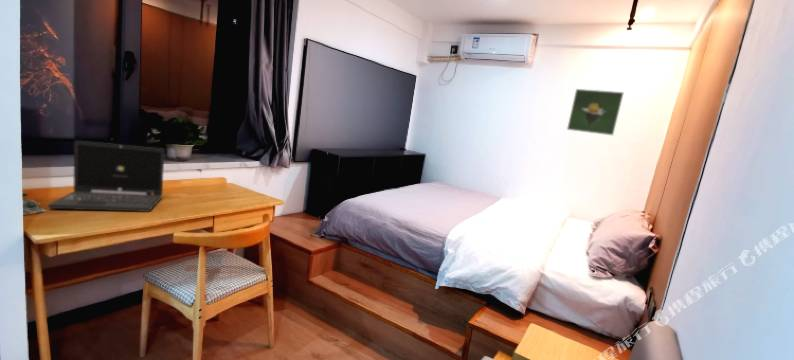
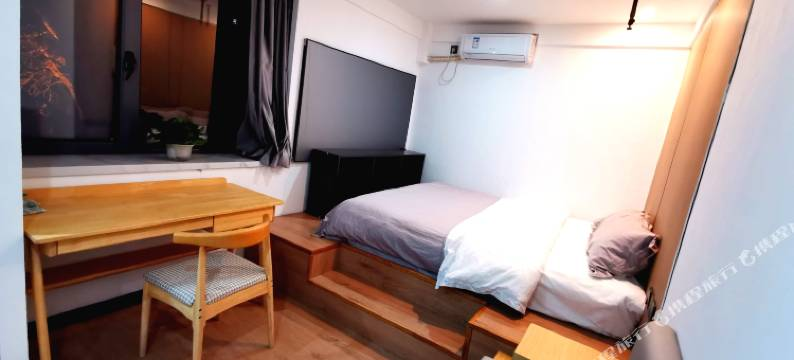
- laptop (112, 175)
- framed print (594, 111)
